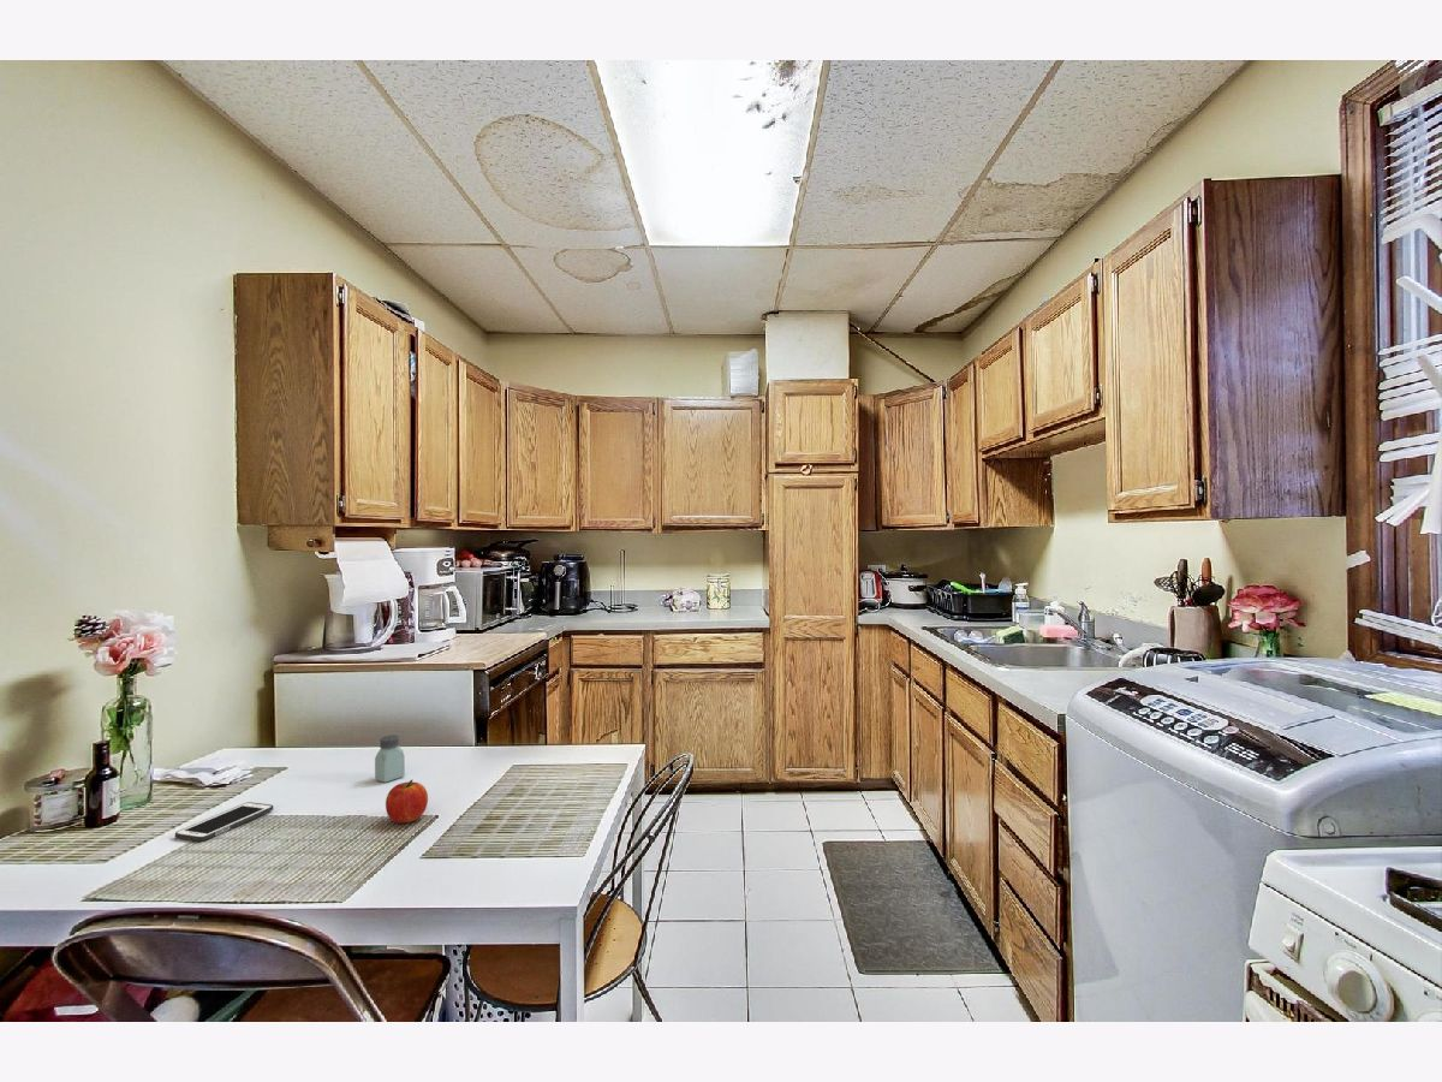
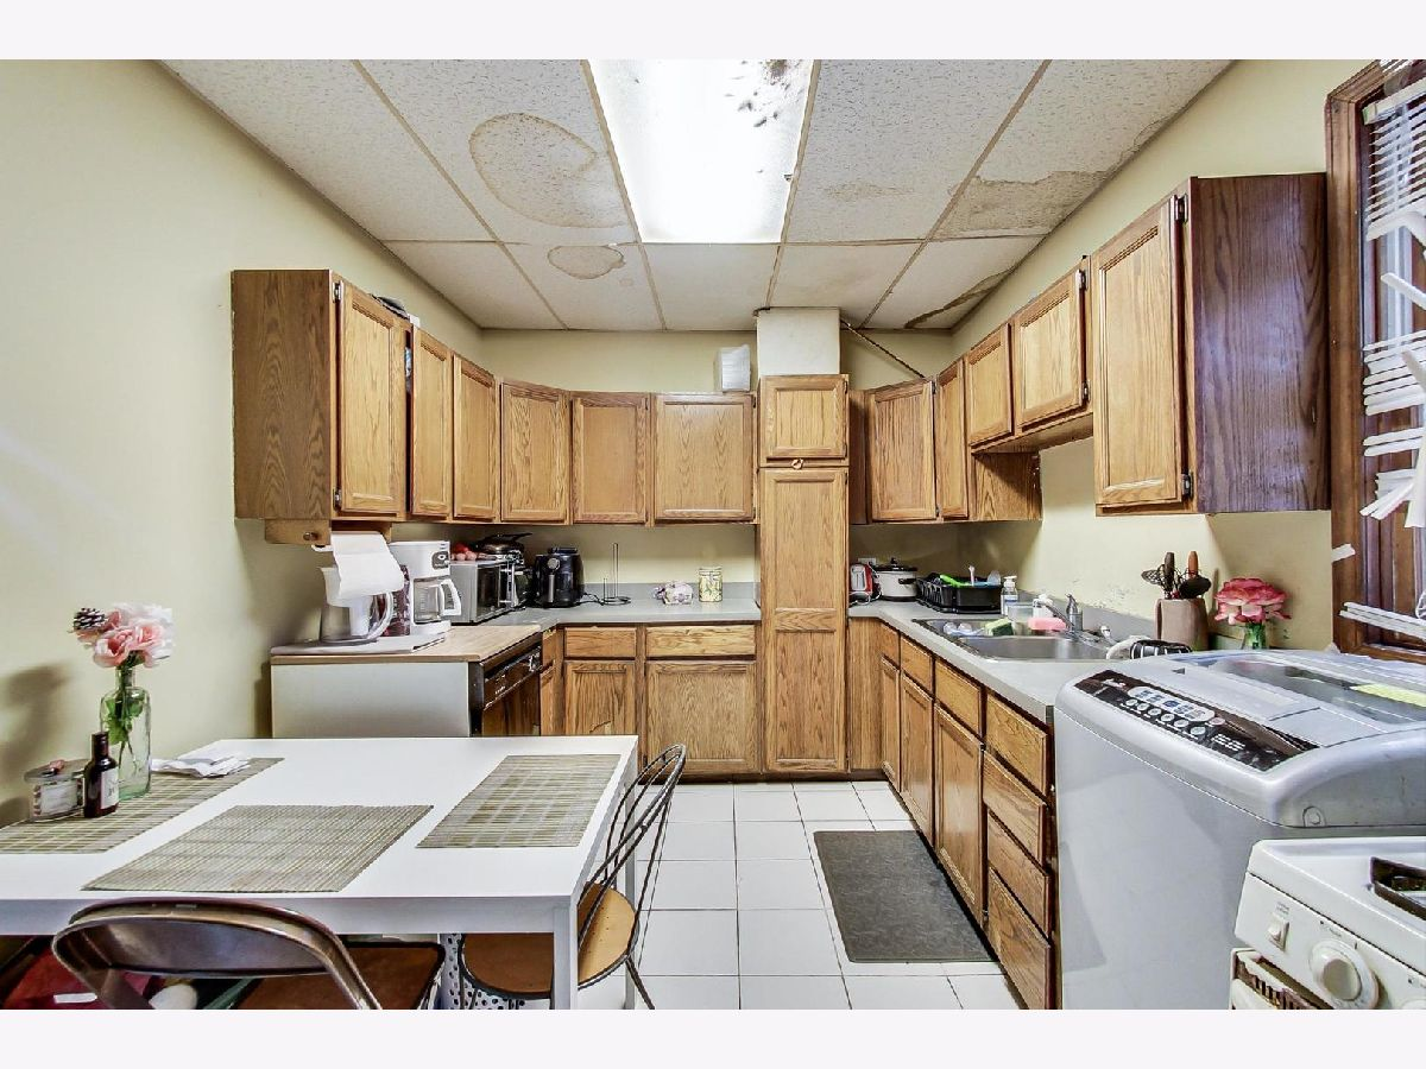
- fruit (406, 799)
- cell phone (226, 820)
- saltshaker (389, 757)
